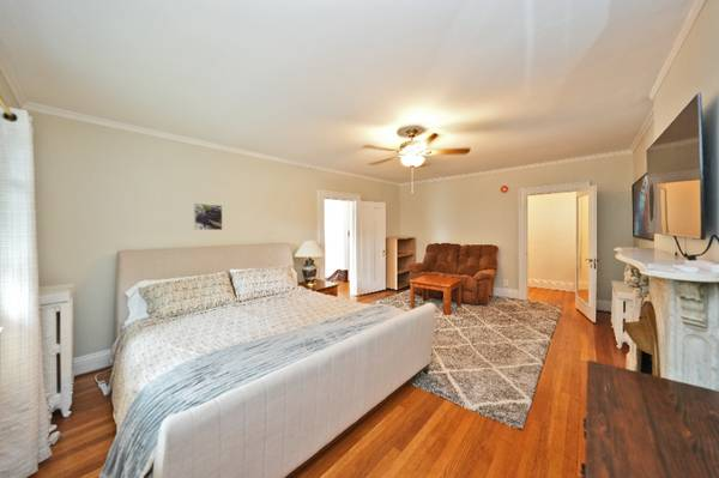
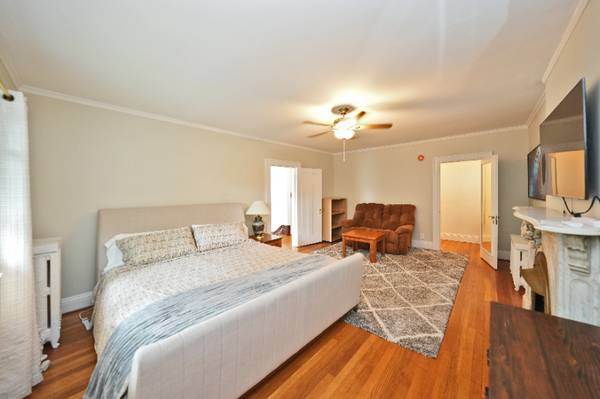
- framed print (209, 217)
